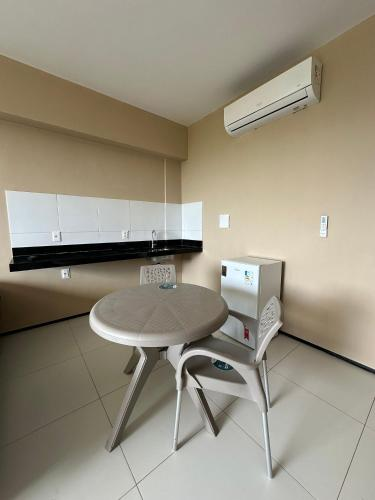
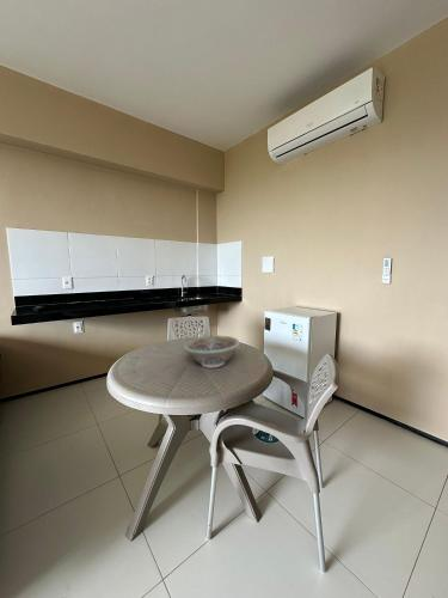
+ decorative bowl (211, 352)
